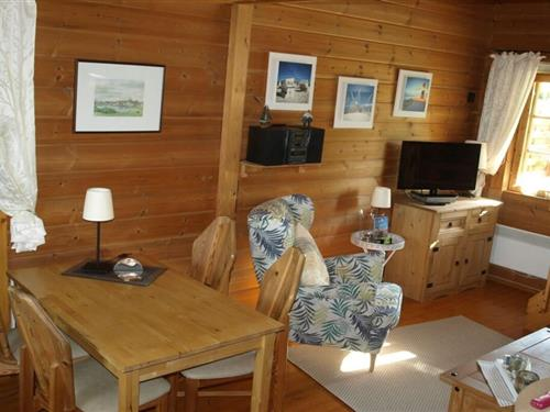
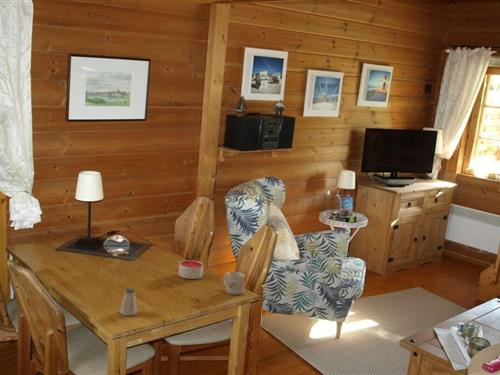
+ mug (232, 281)
+ saltshaker (129, 301)
+ candle (191, 268)
